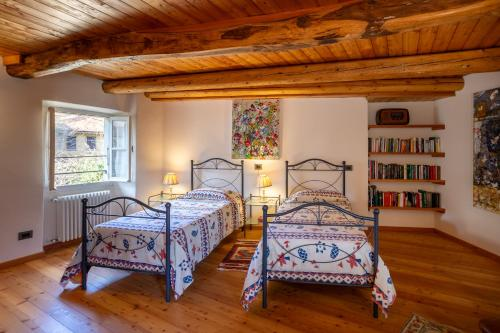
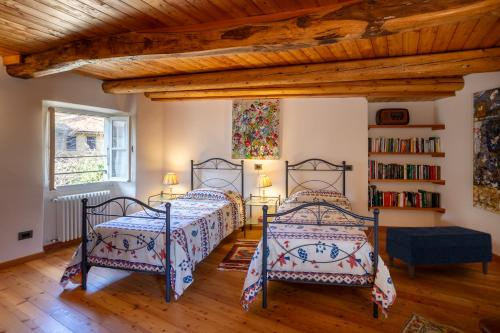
+ bench (436, 250)
